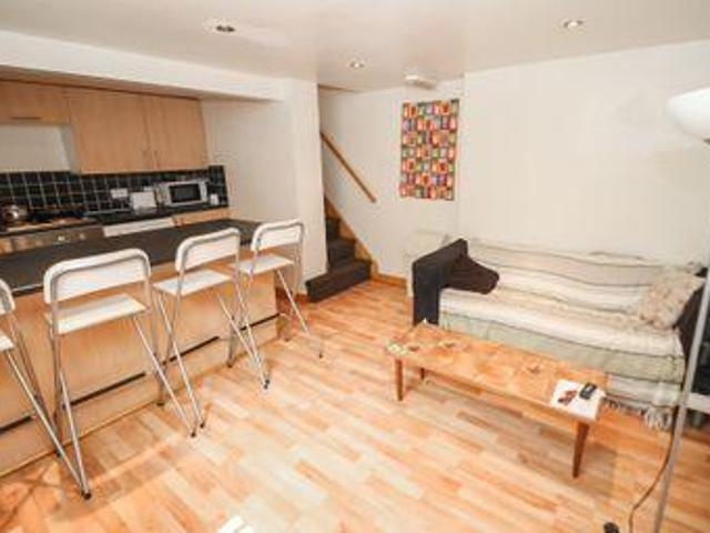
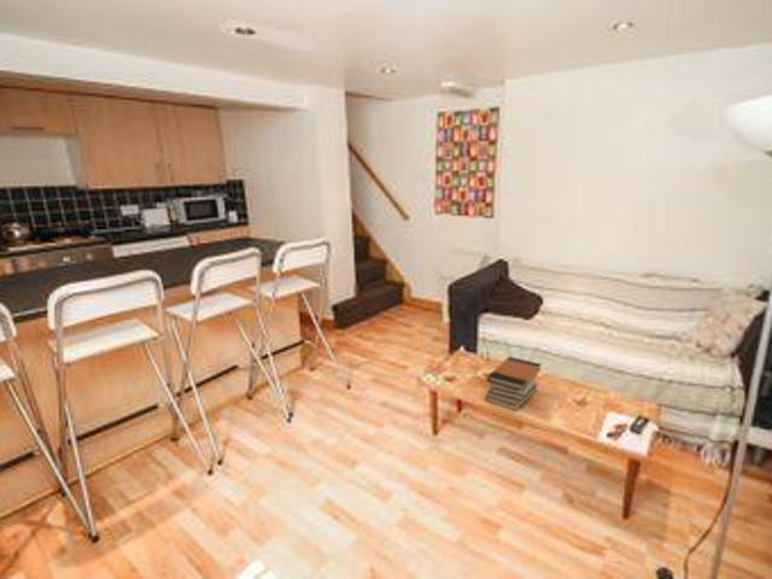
+ book stack (514, 381)
